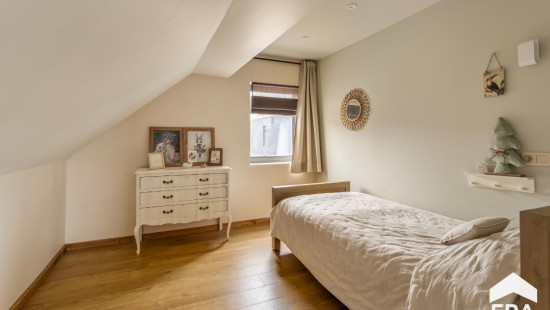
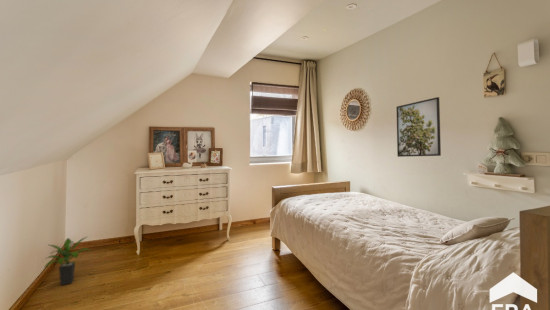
+ potted plant (67, 261)
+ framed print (416, 129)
